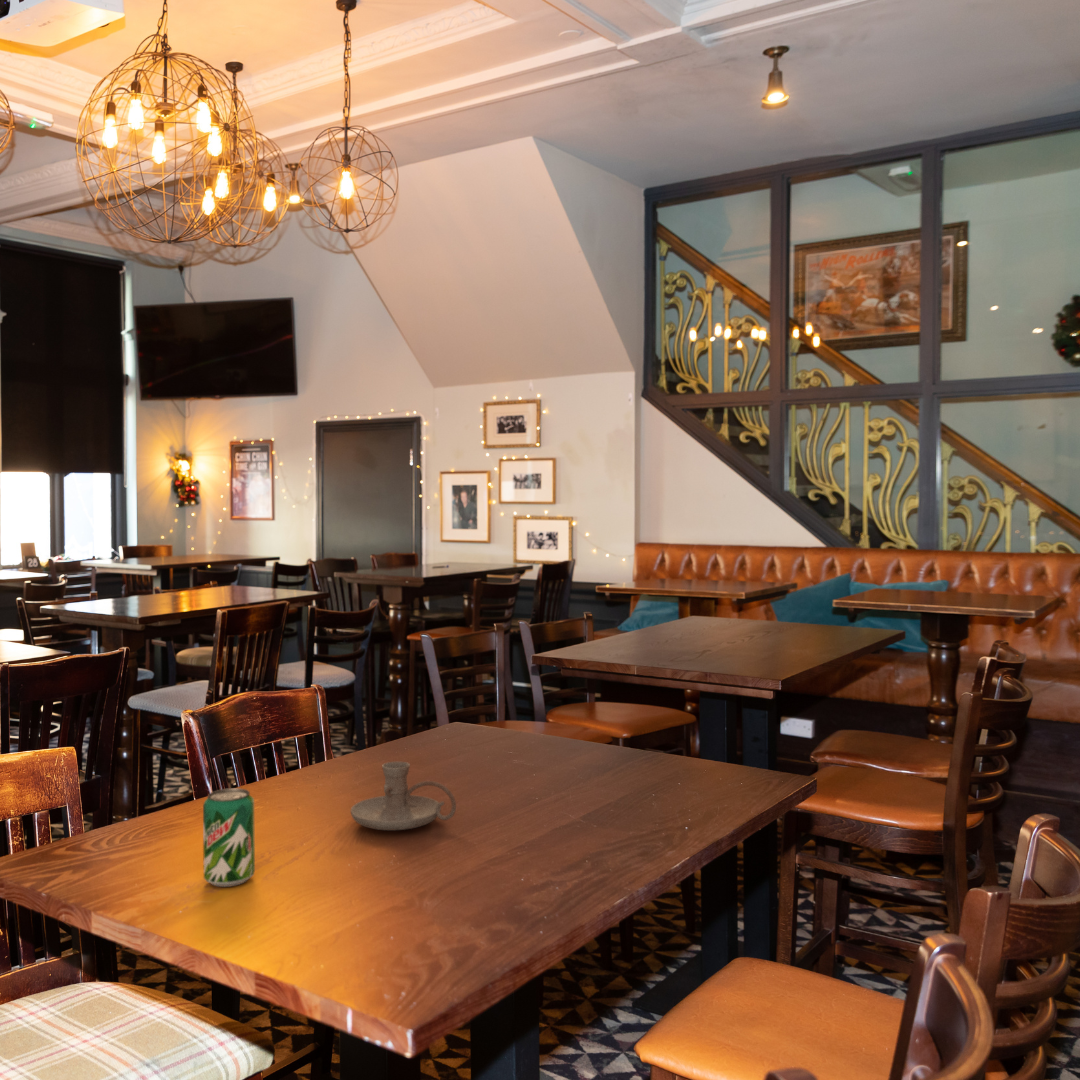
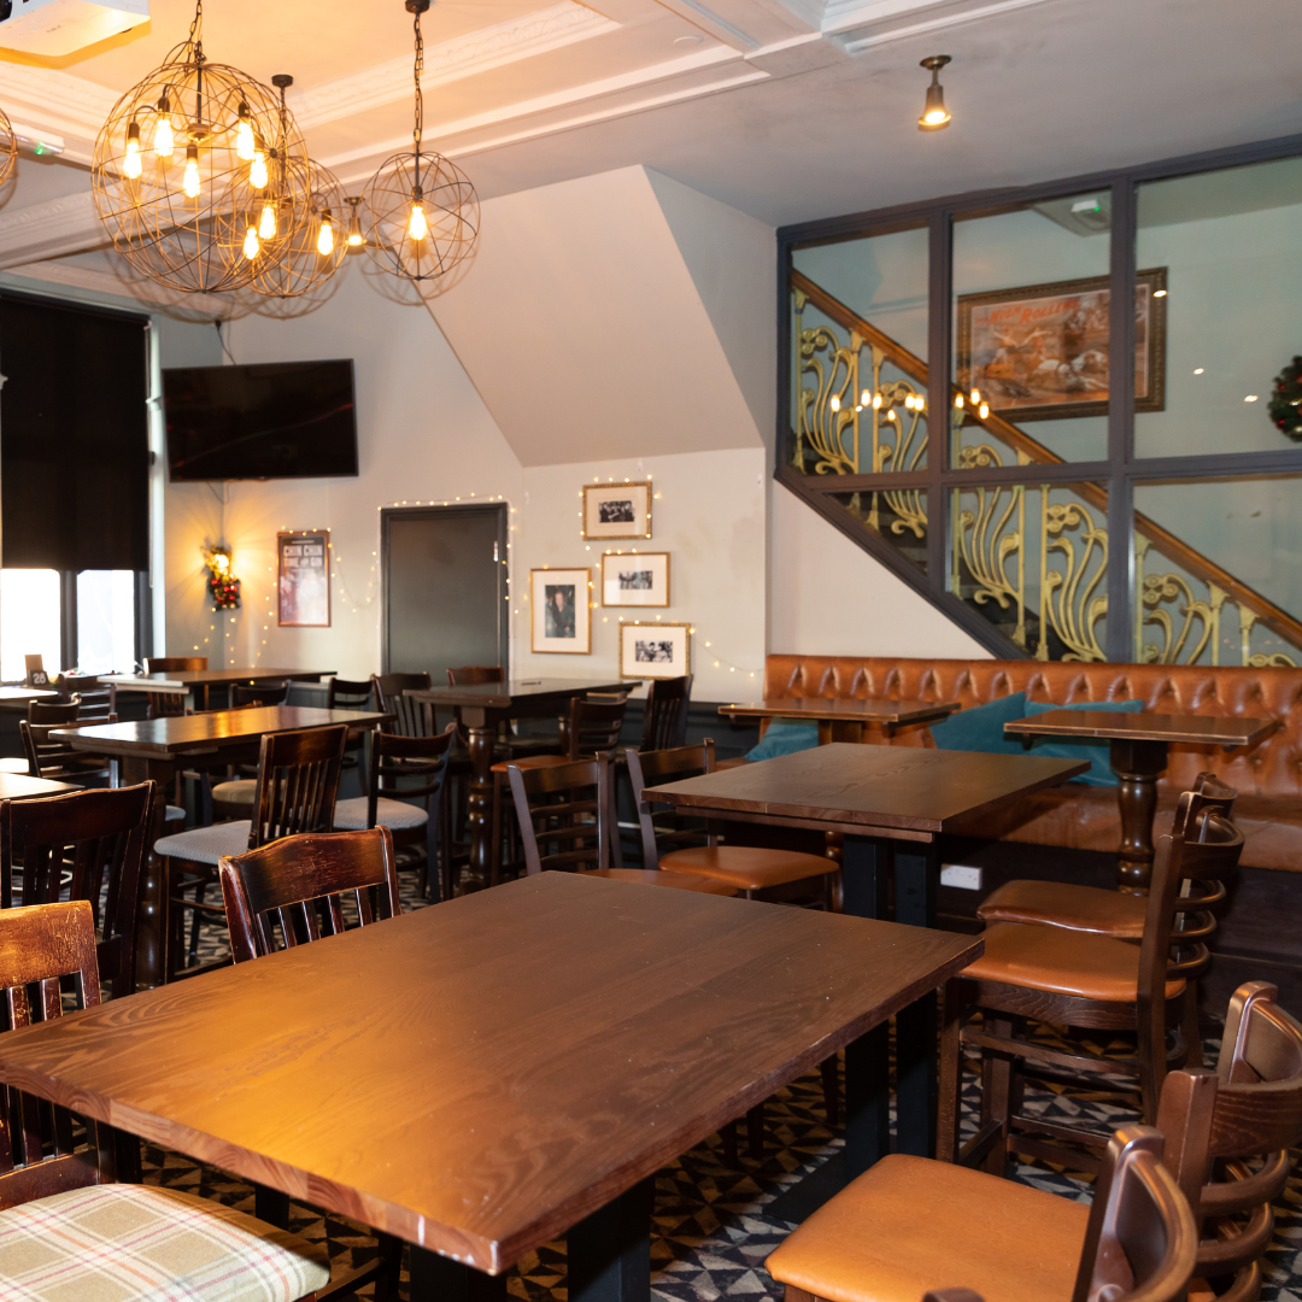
- candle holder (405, 795)
- beverage can (229, 836)
